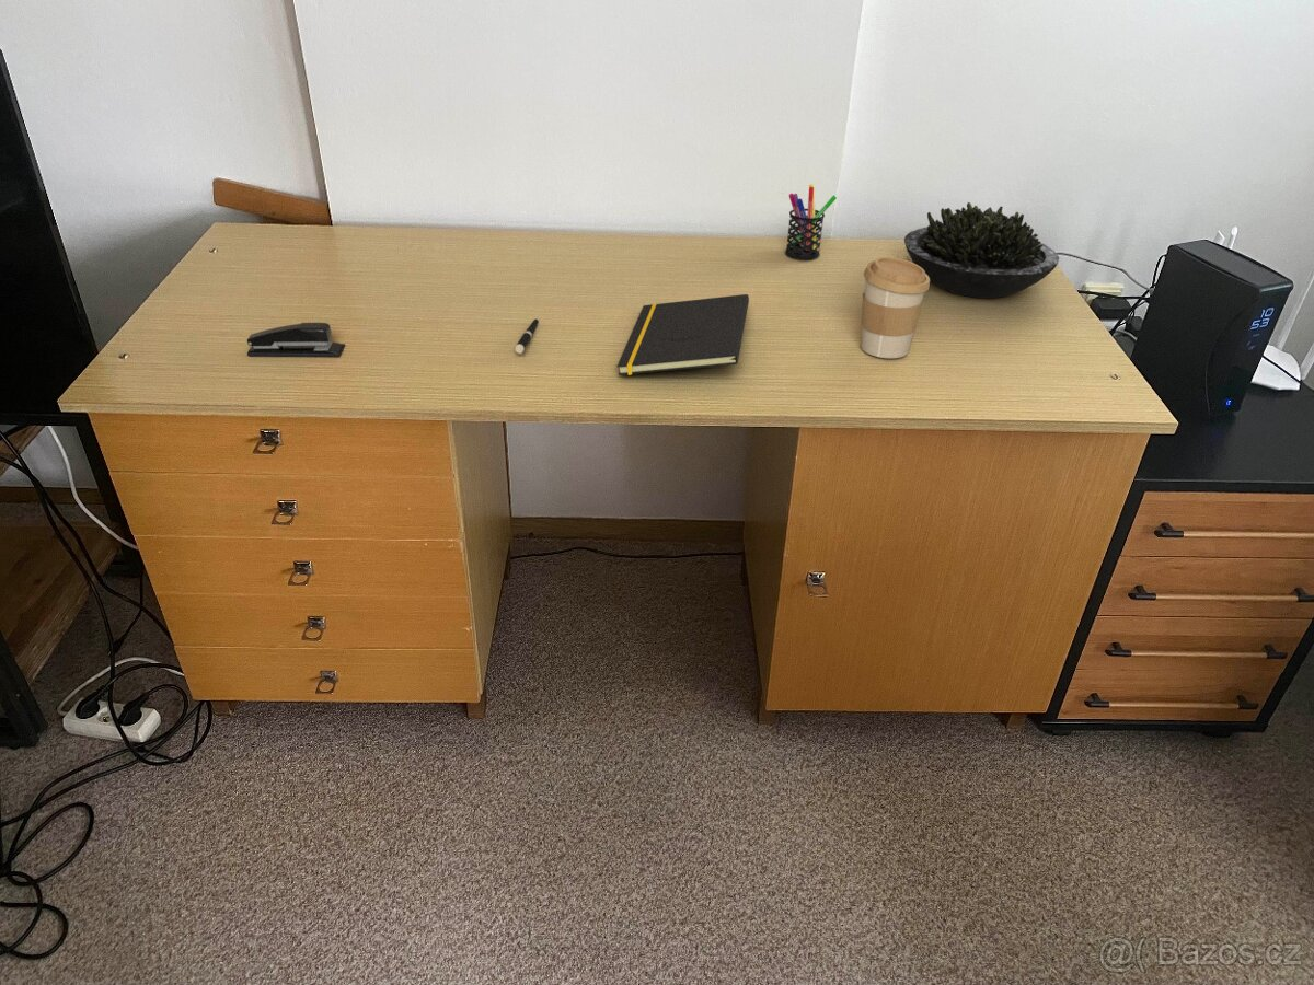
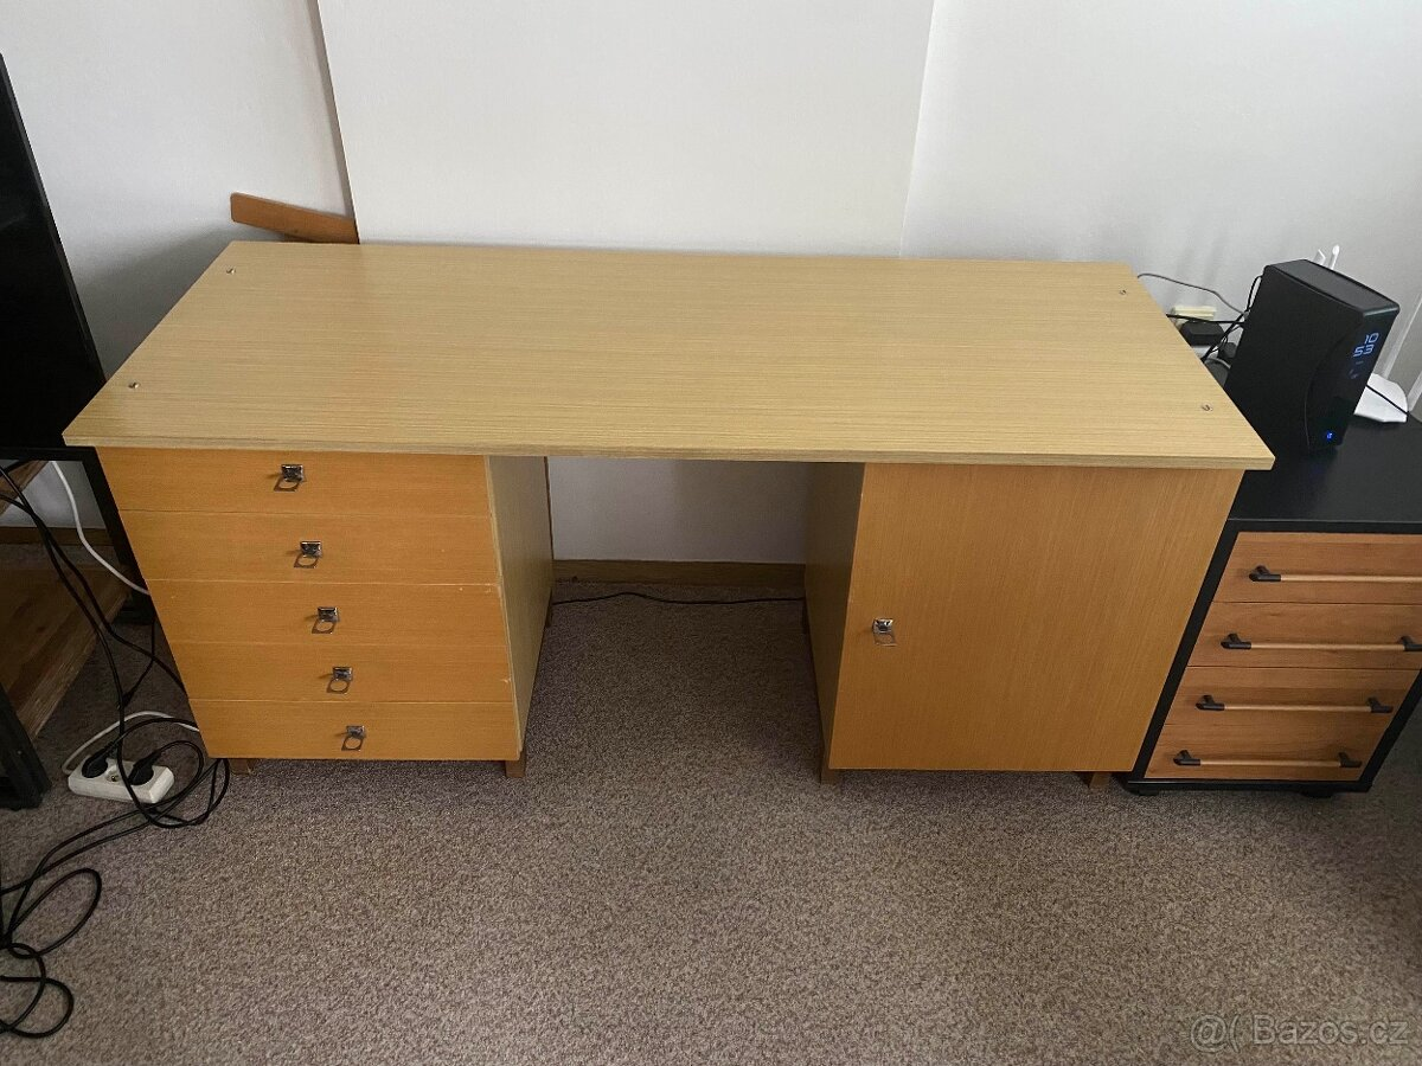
- pen (529, 331)
- coffee cup (891, 306)
- pen holder (810, 219)
- stapler (293, 338)
- succulent plant (981, 245)
- notepad (687, 332)
